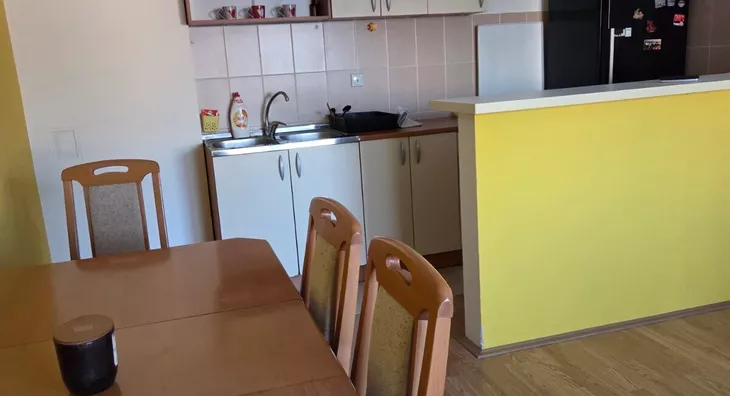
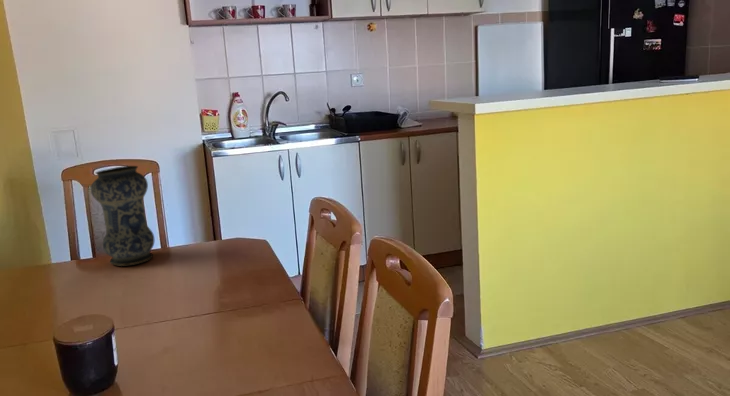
+ vase (123, 214)
